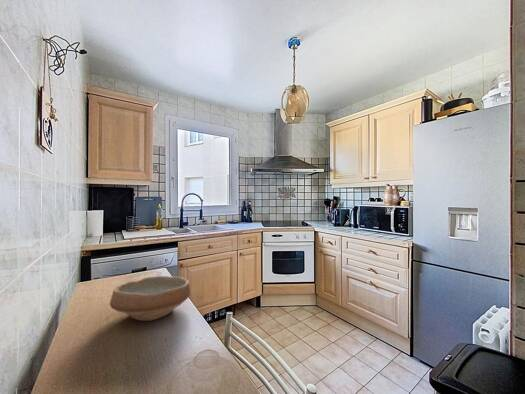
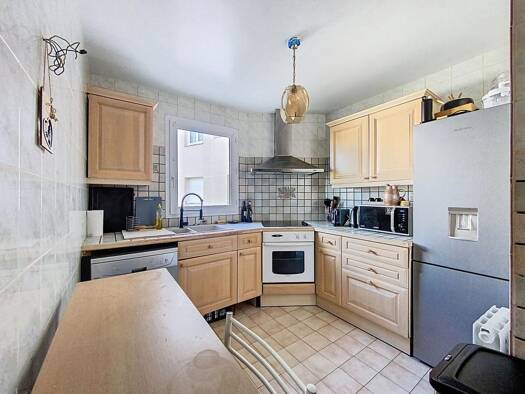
- bowl (152, 296)
